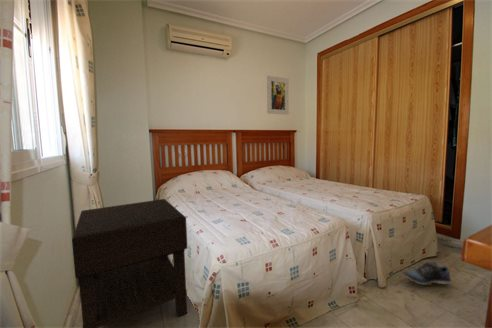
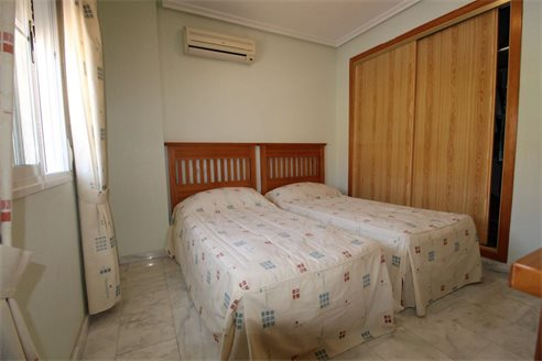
- nightstand (133, 259)
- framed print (278, 95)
- shoe (423, 270)
